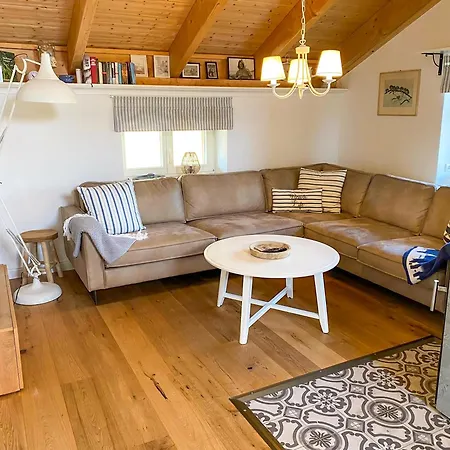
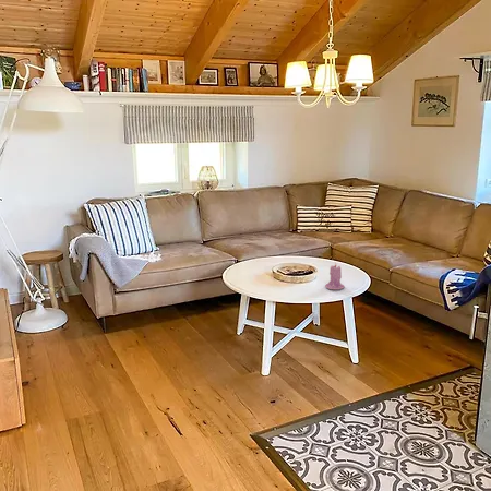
+ candle (334, 275)
